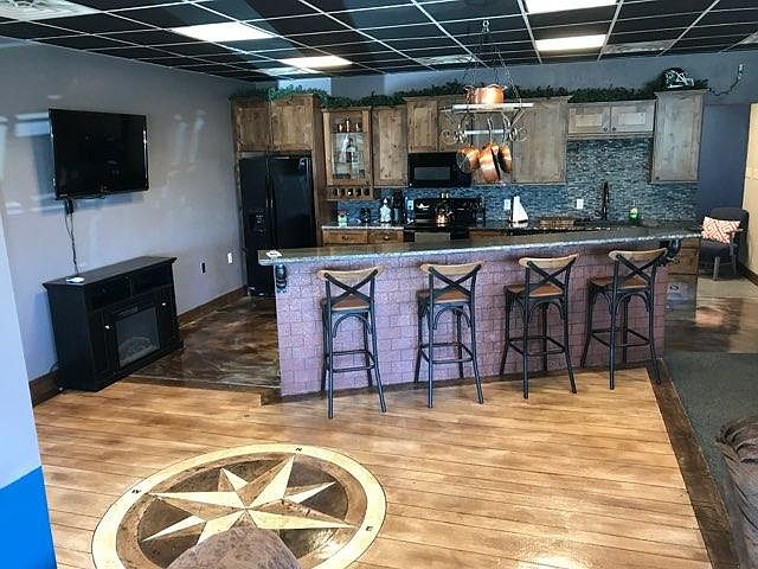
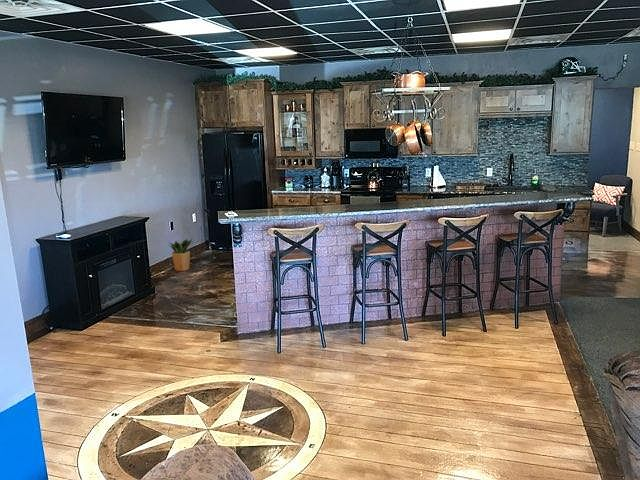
+ potted plant (182, 254)
